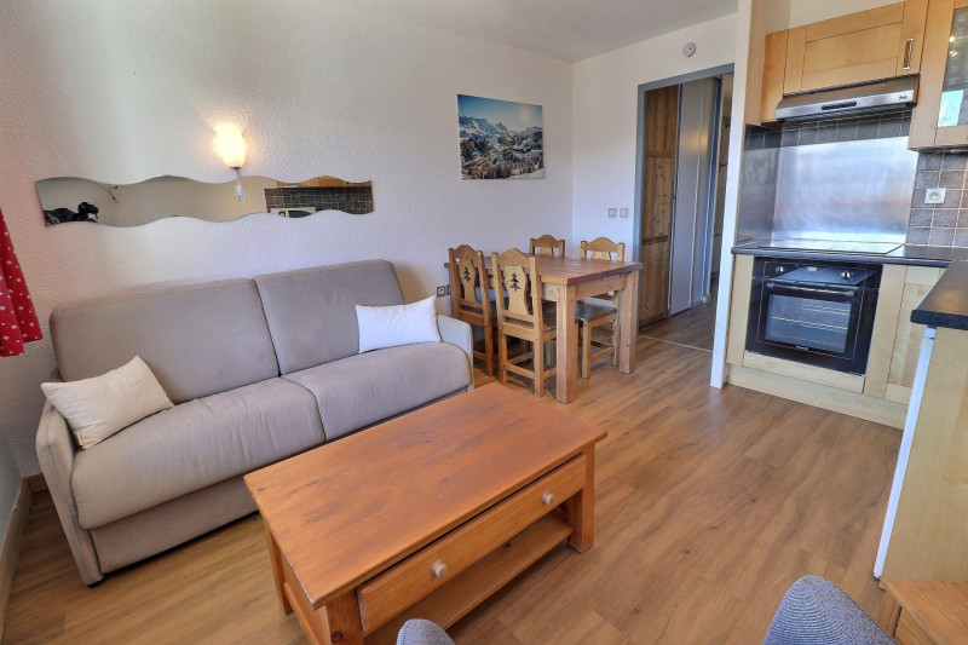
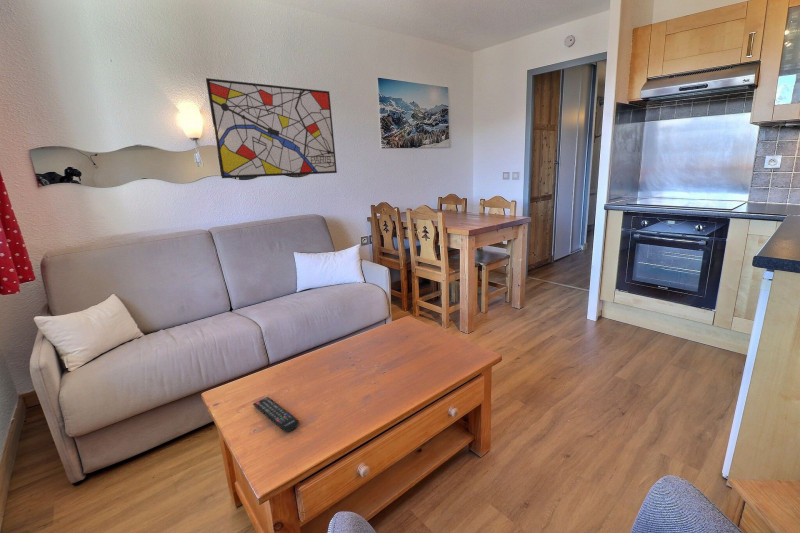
+ remote control (275, 413)
+ wall art (279, 131)
